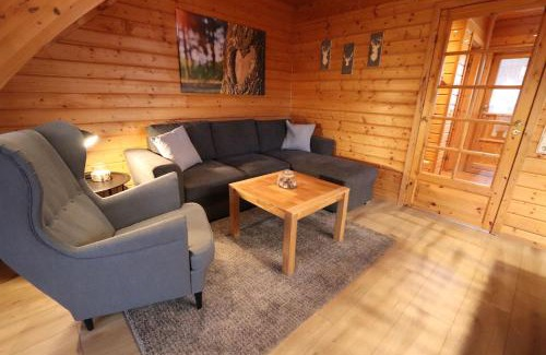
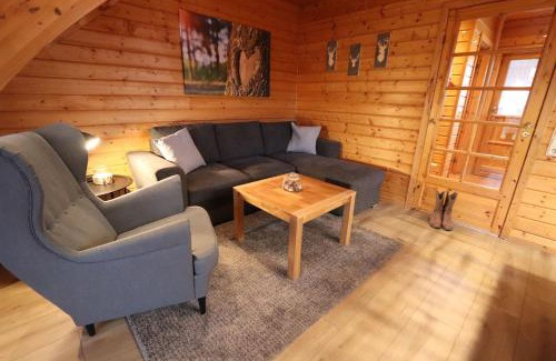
+ boots (444, 208)
